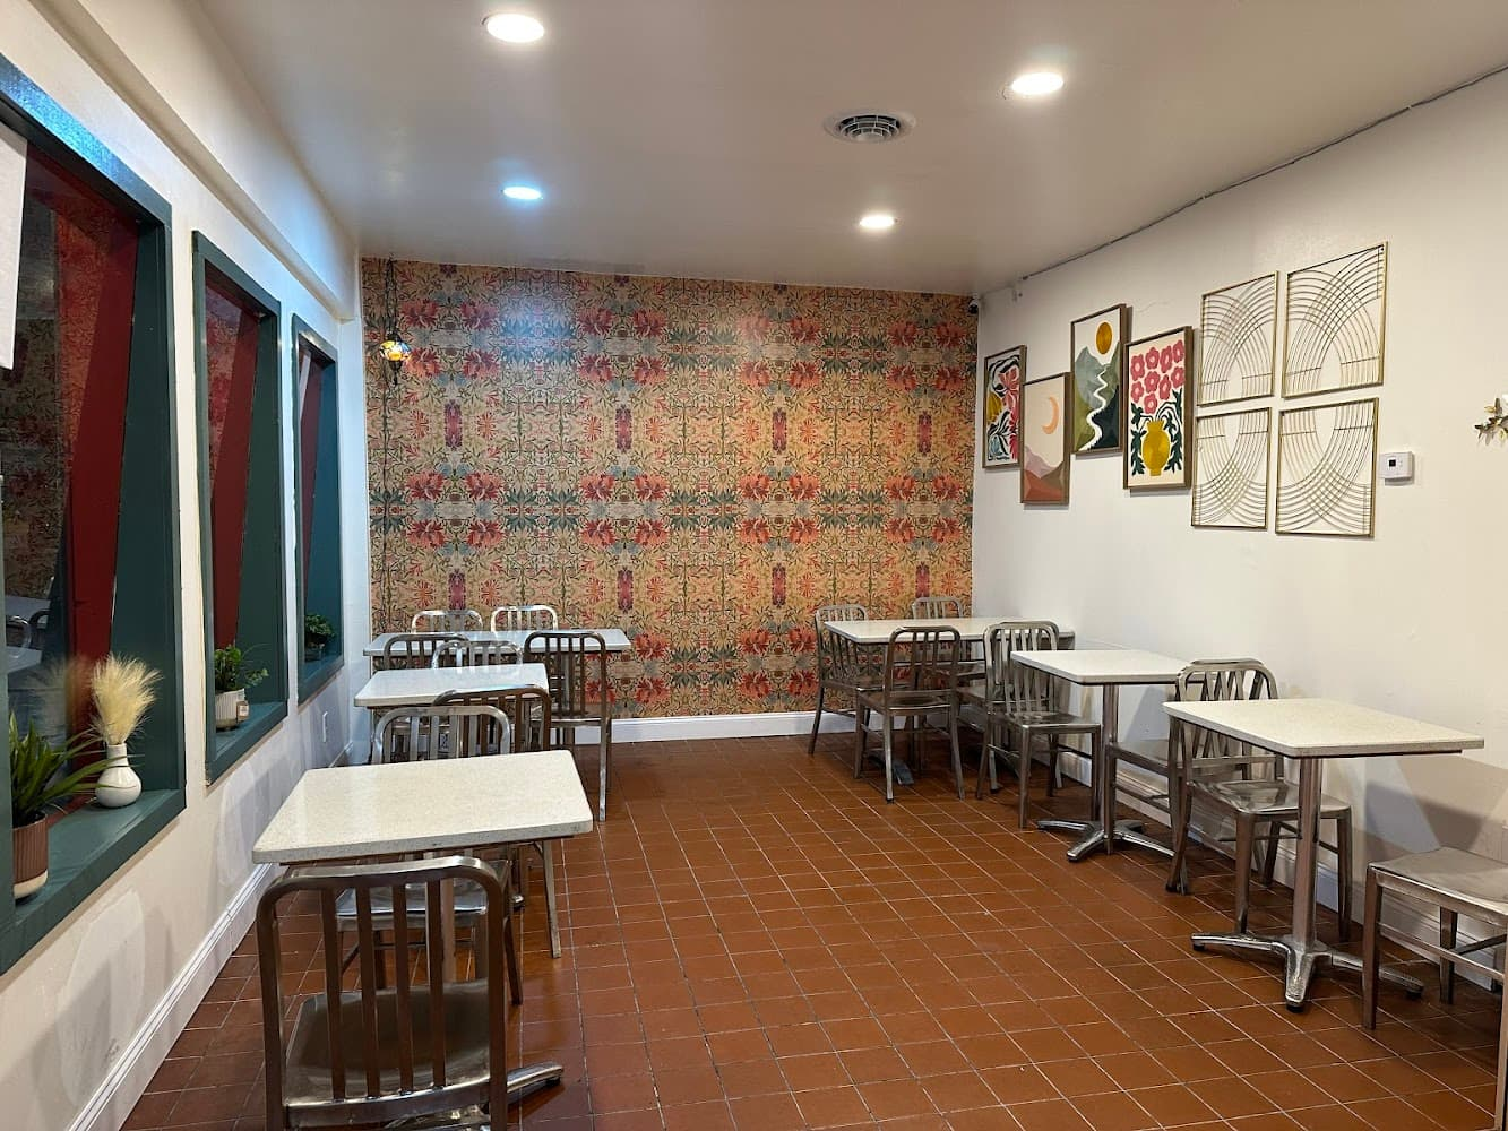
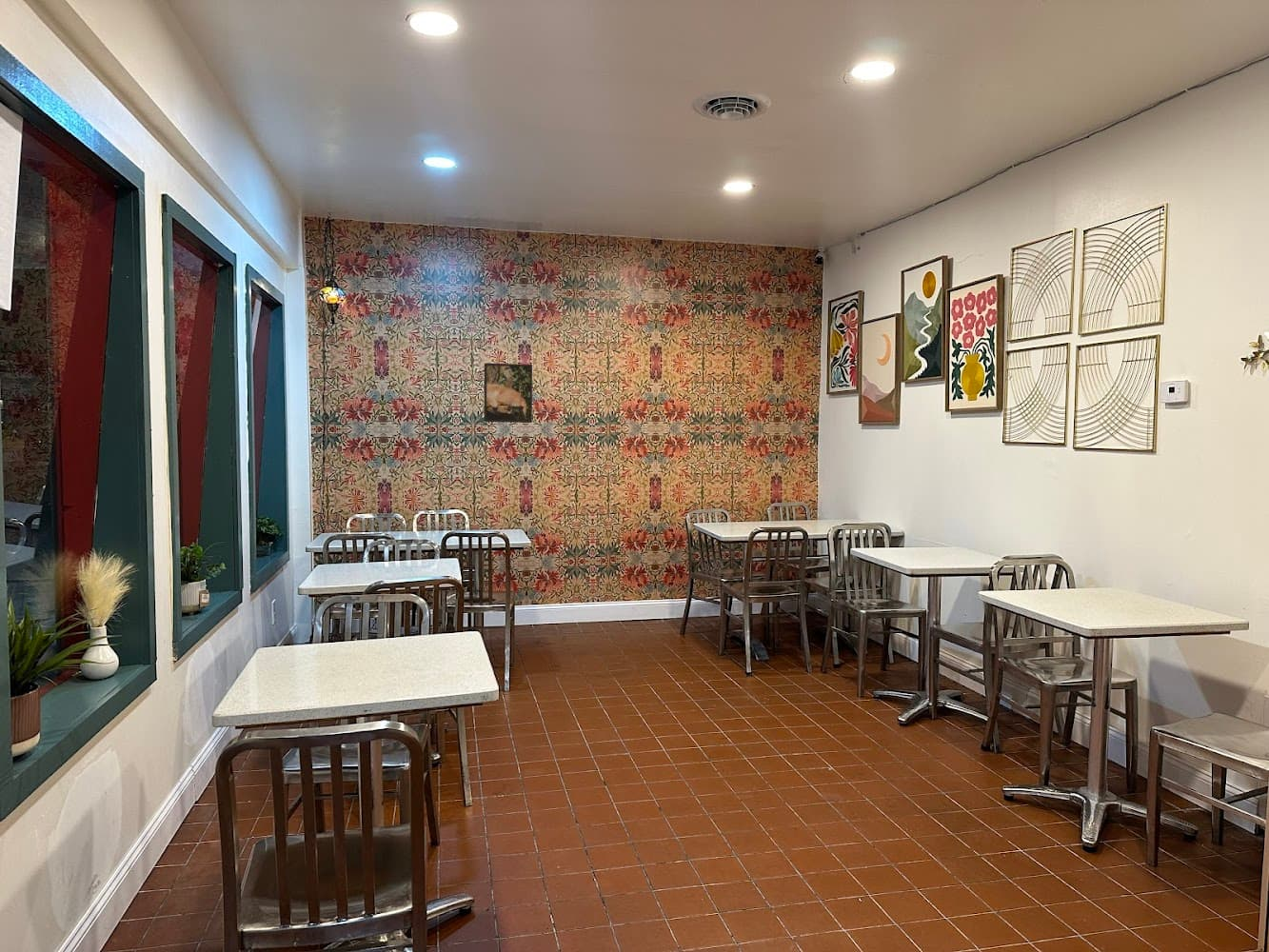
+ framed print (507, 392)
